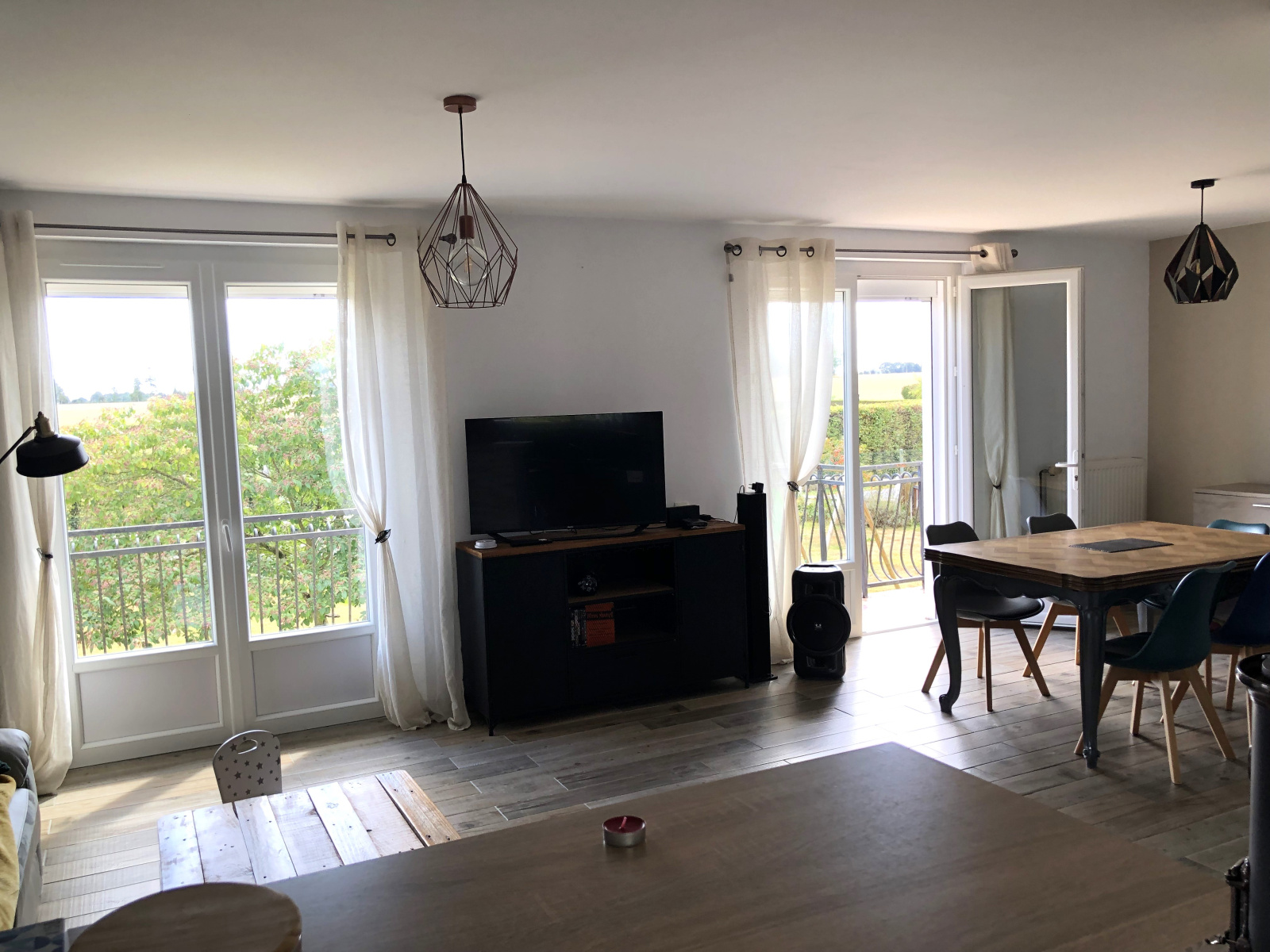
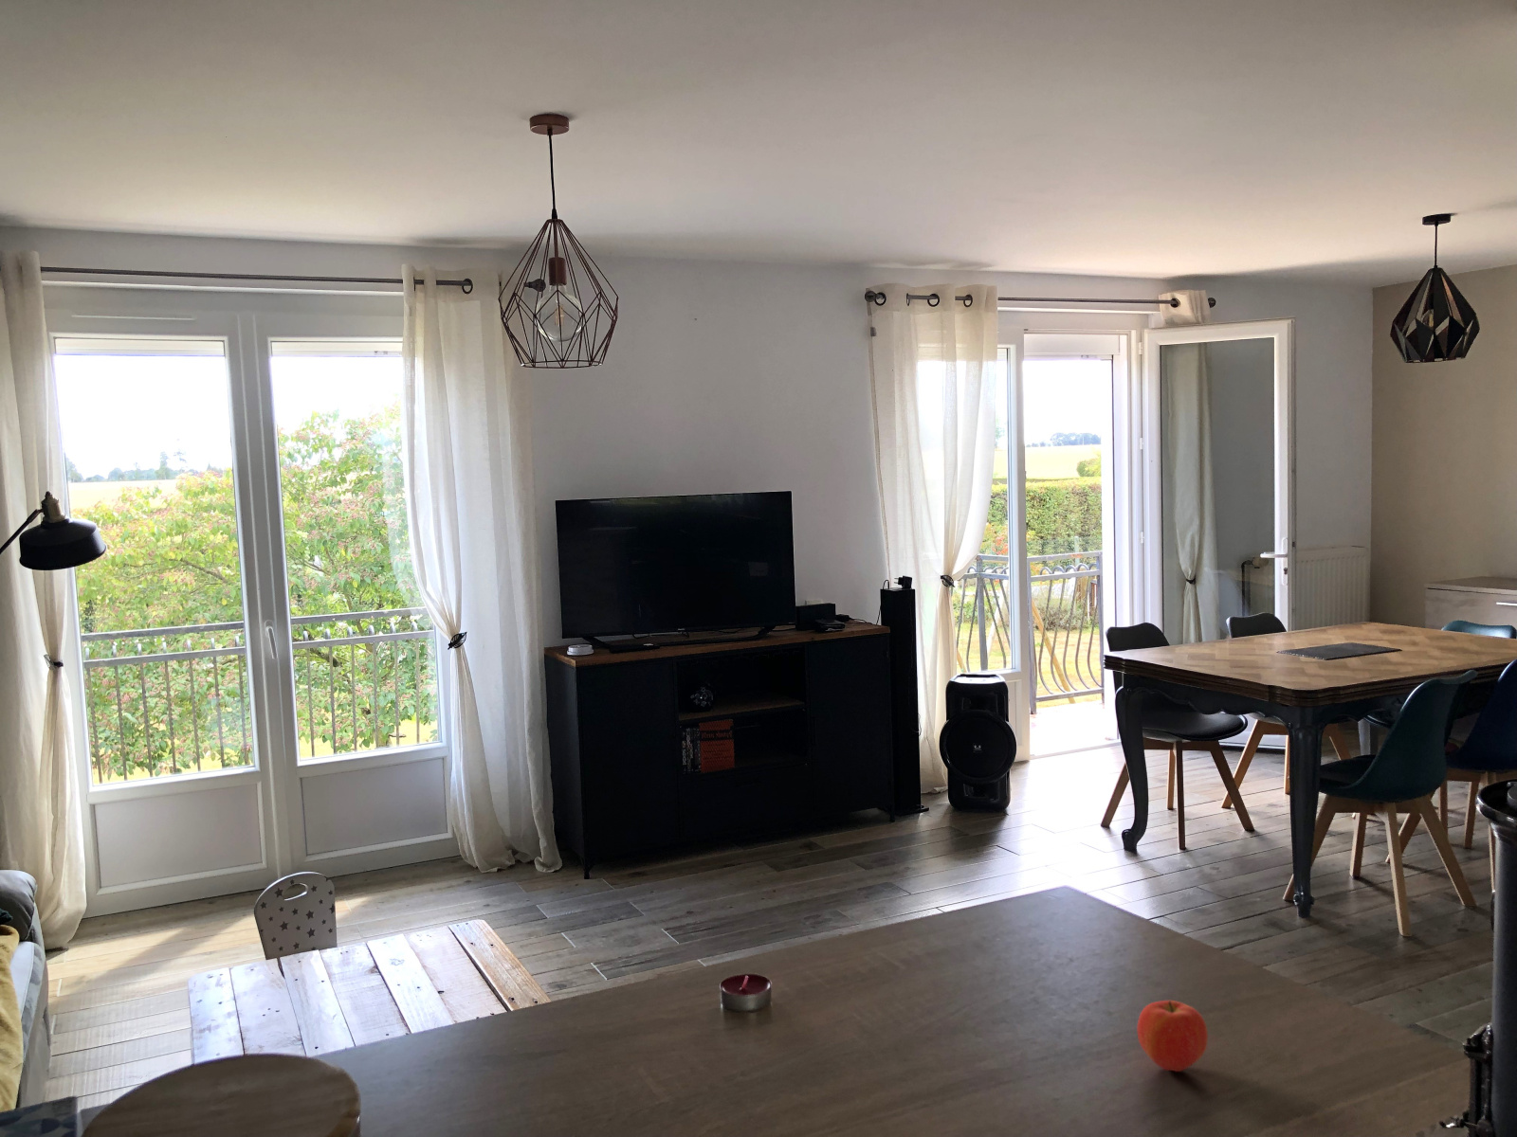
+ apple (1172, 1034)
